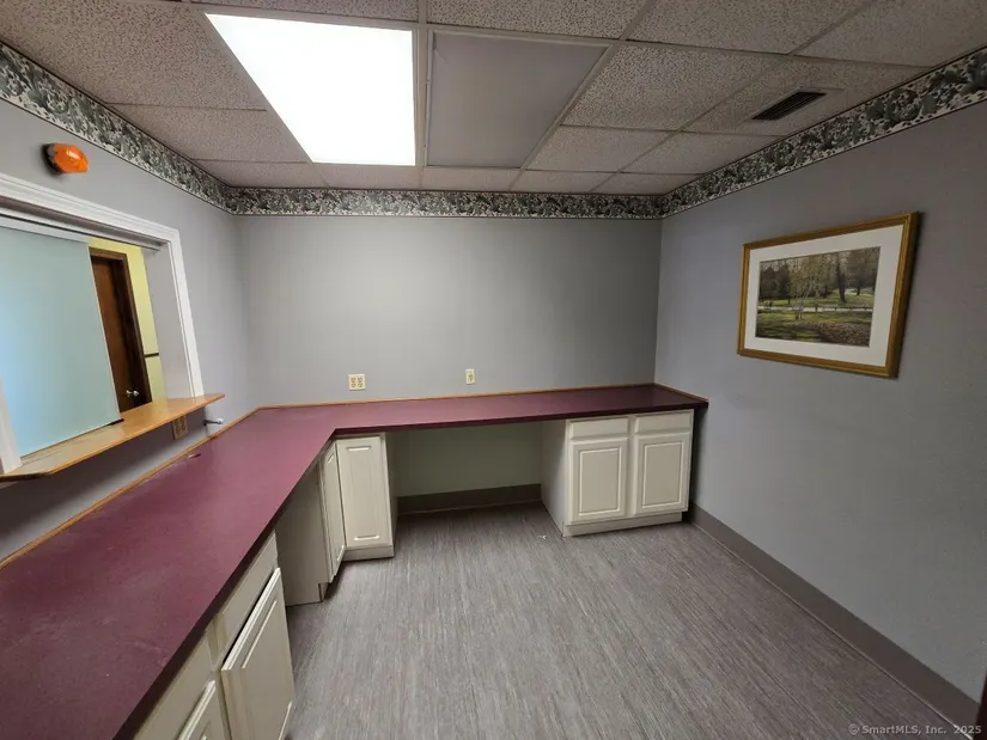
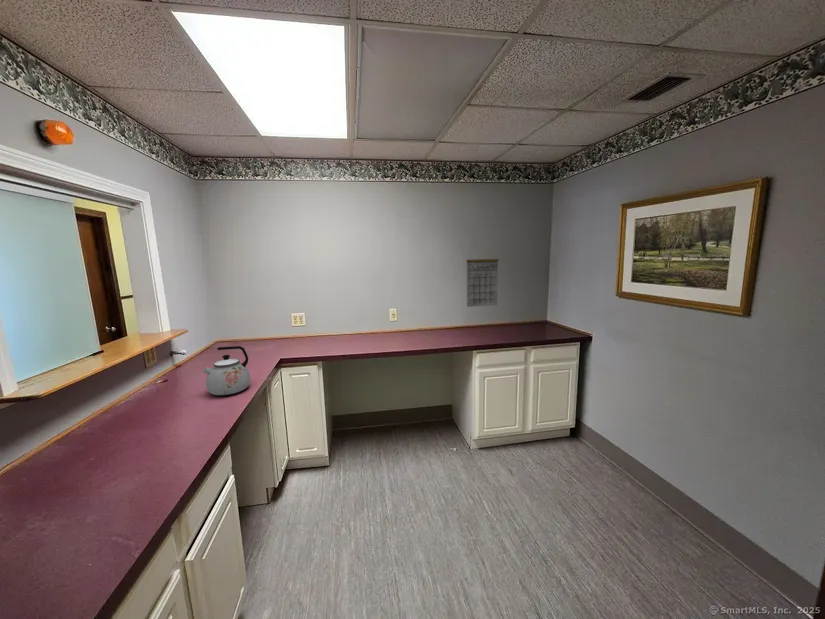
+ calendar (482, 277)
+ kettle (227, 368)
